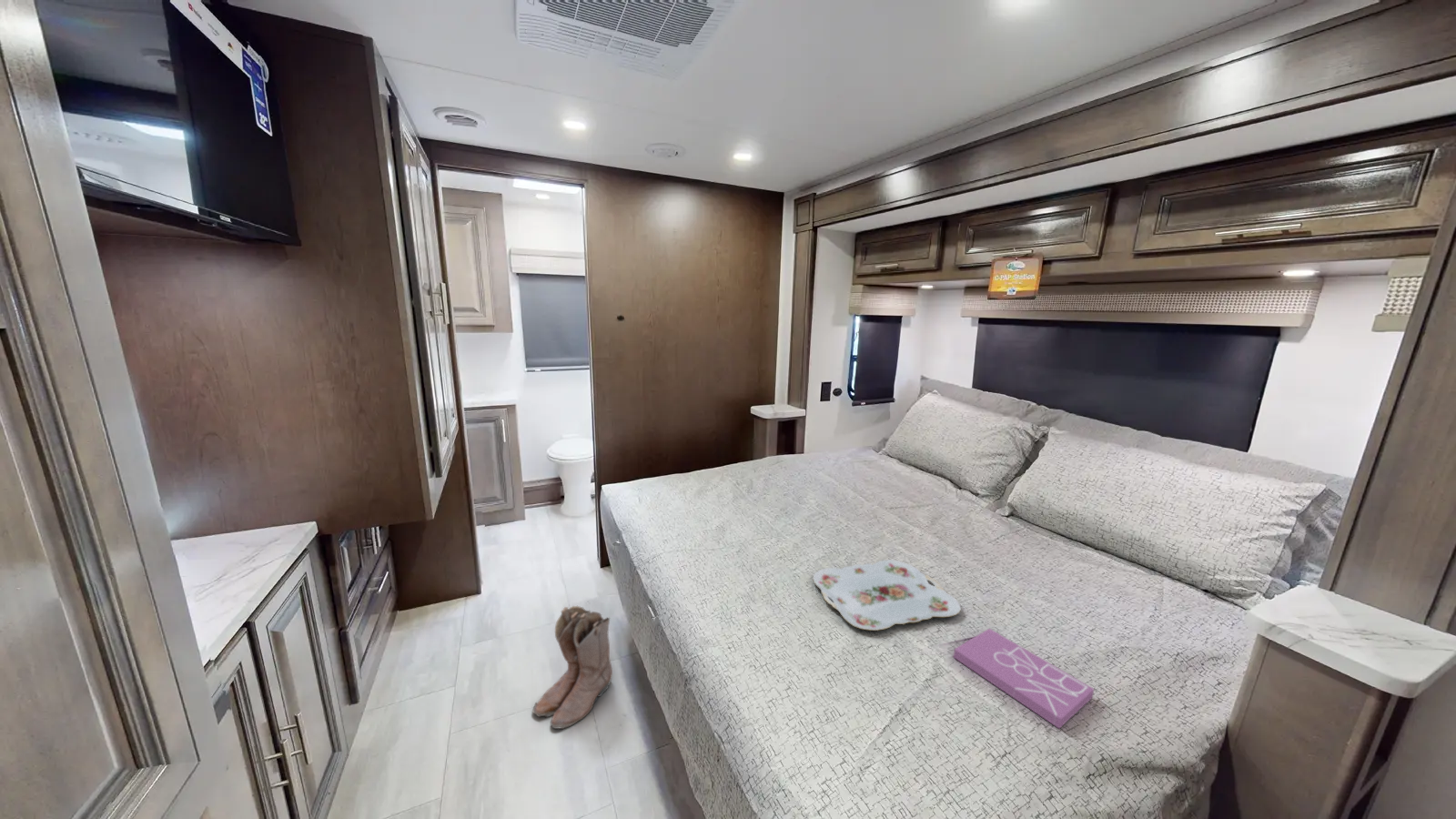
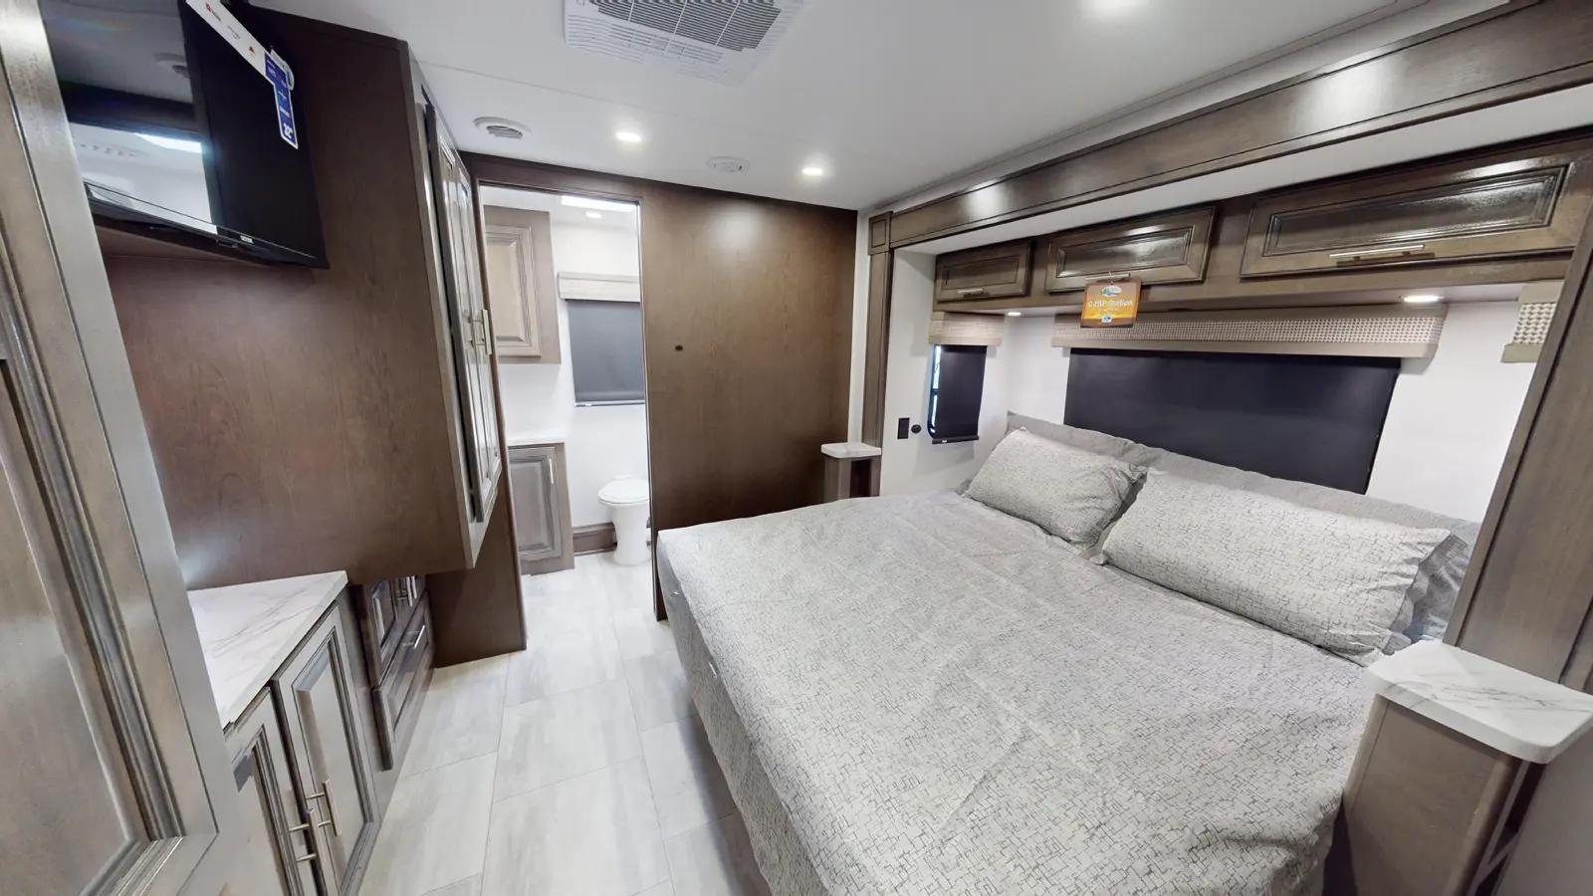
- book (1019, 672)
- serving tray (883, 592)
- boots (572, 660)
